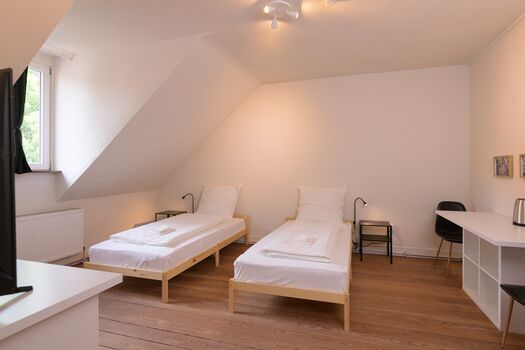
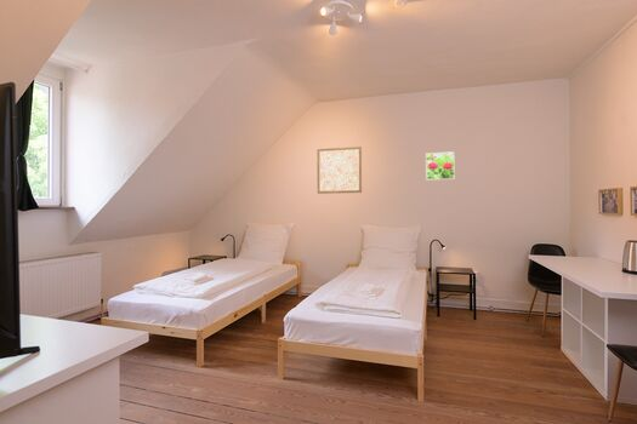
+ wall art (336, 170)
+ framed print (439, 166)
